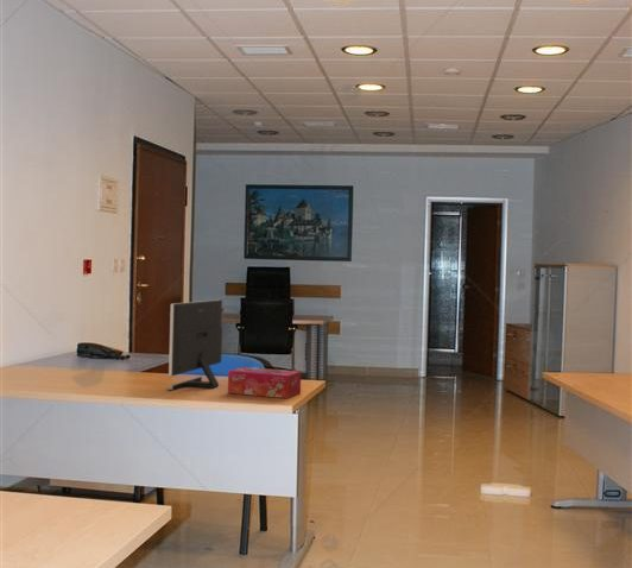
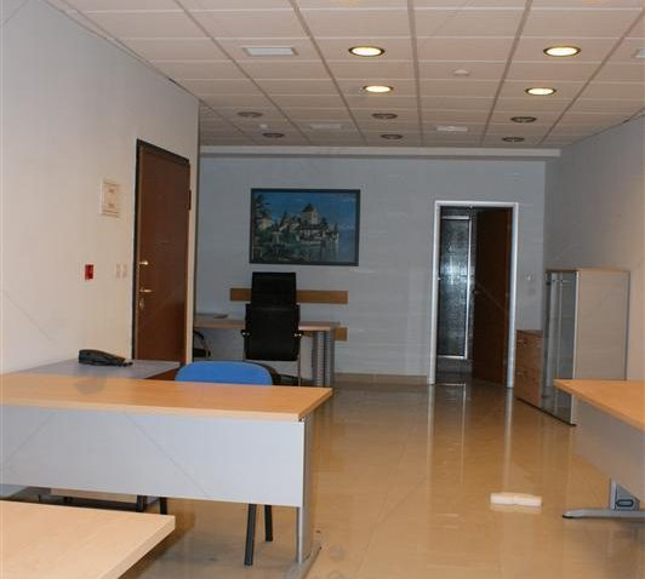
- monitor (200, 343)
- tissue box (264, 381)
